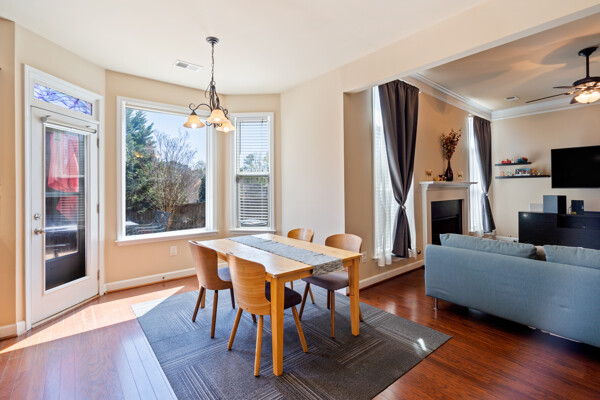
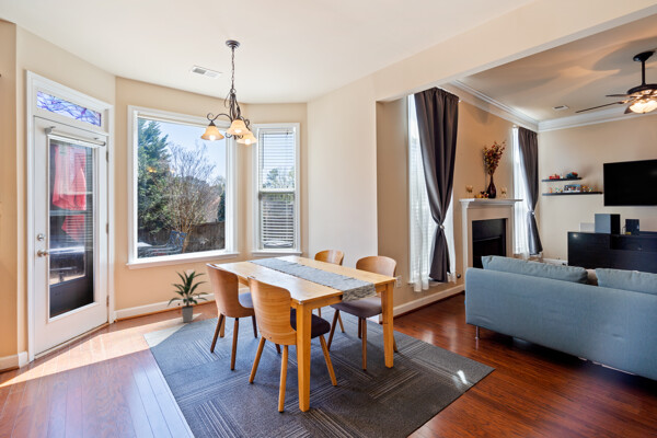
+ indoor plant (189, 293)
